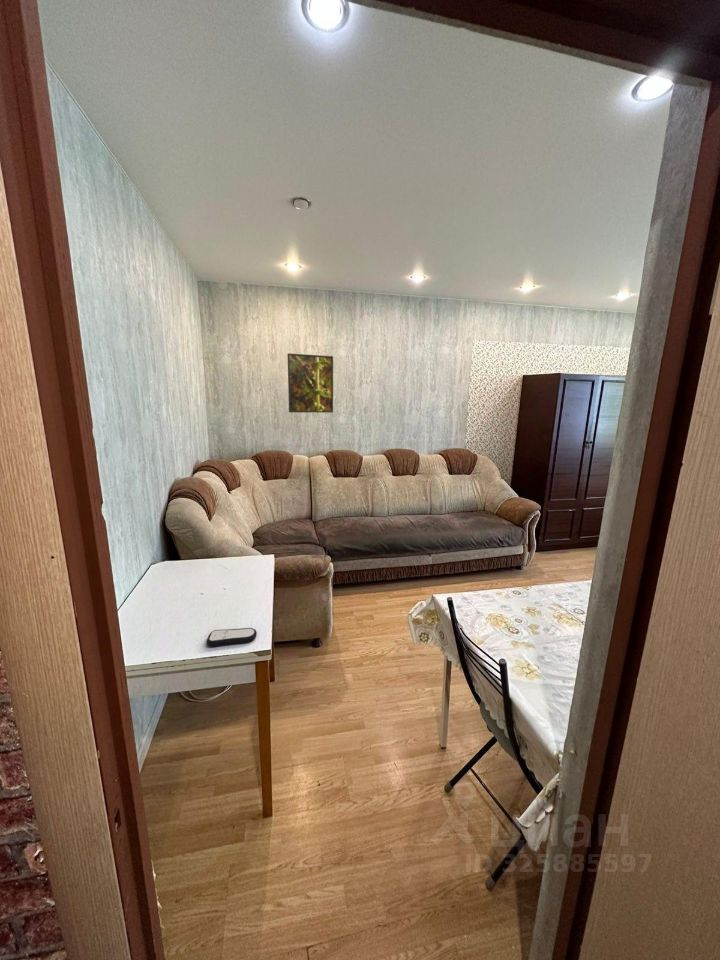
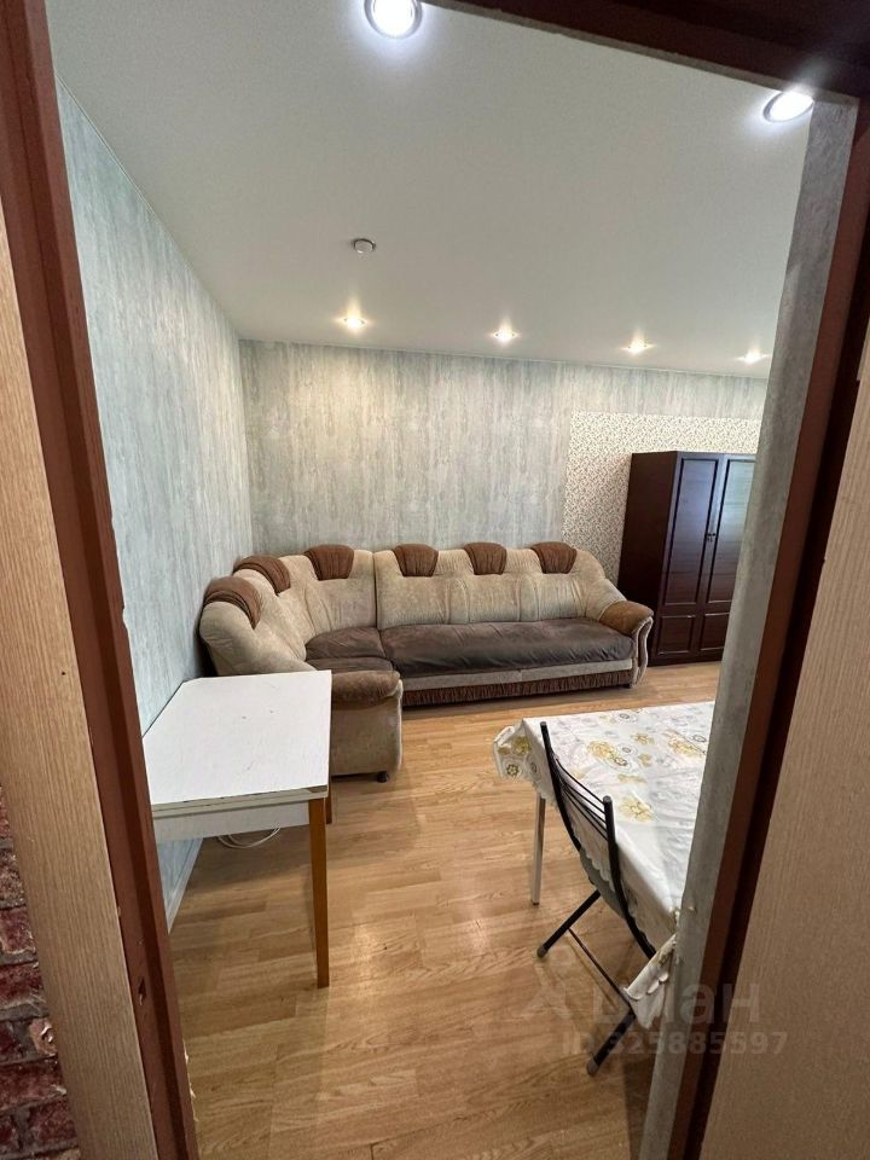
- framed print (311, 384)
- remote control (232, 636)
